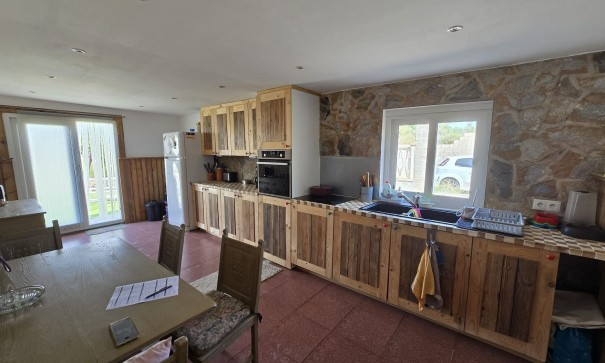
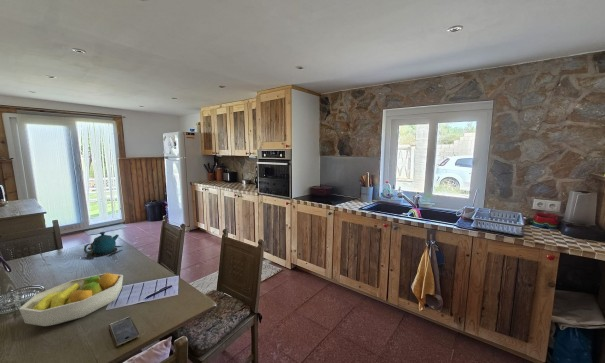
+ teapot (101, 242)
+ fruit bowl (77, 295)
